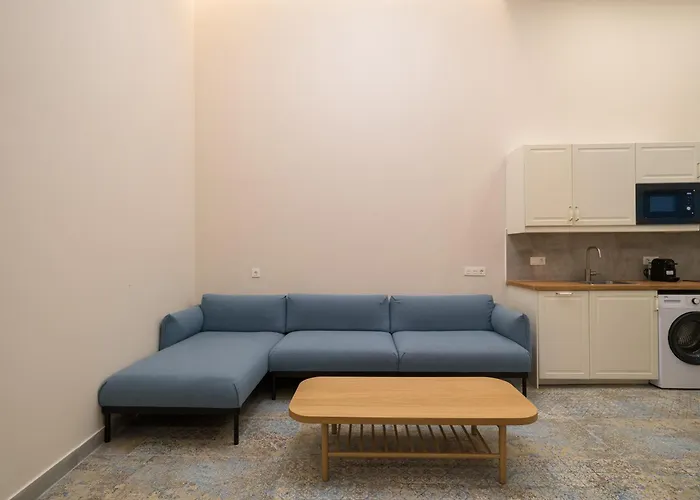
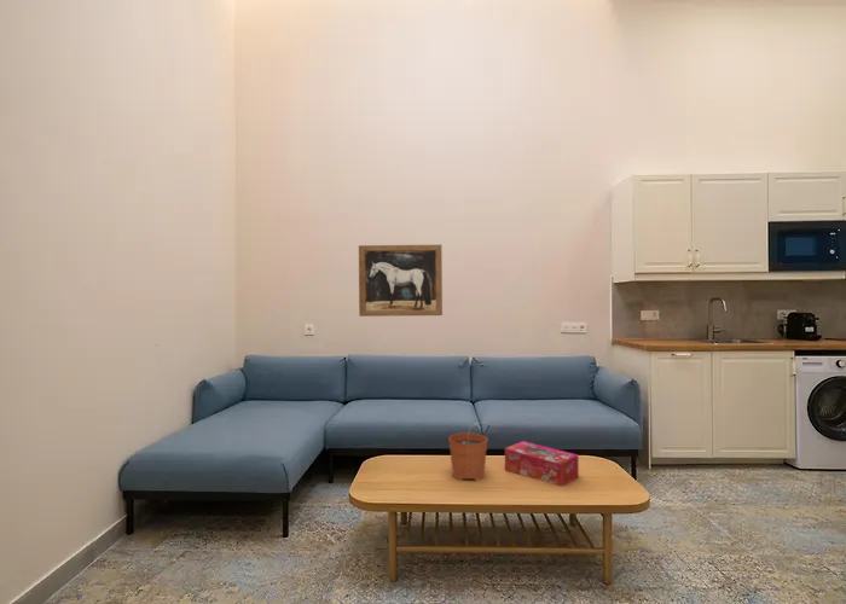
+ plant pot (468, 447)
+ wall art (400, 280)
+ tissue box (540, 461)
